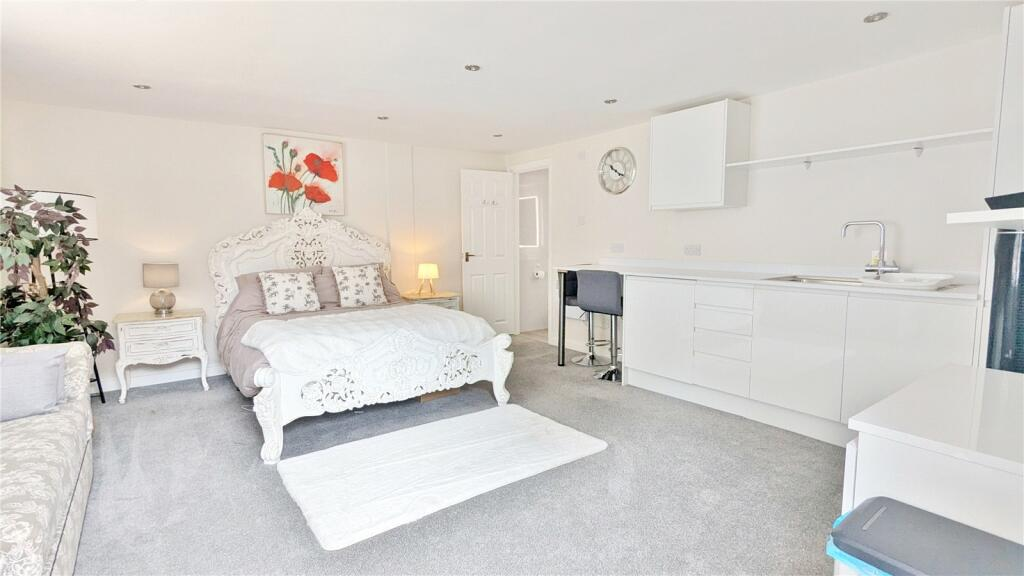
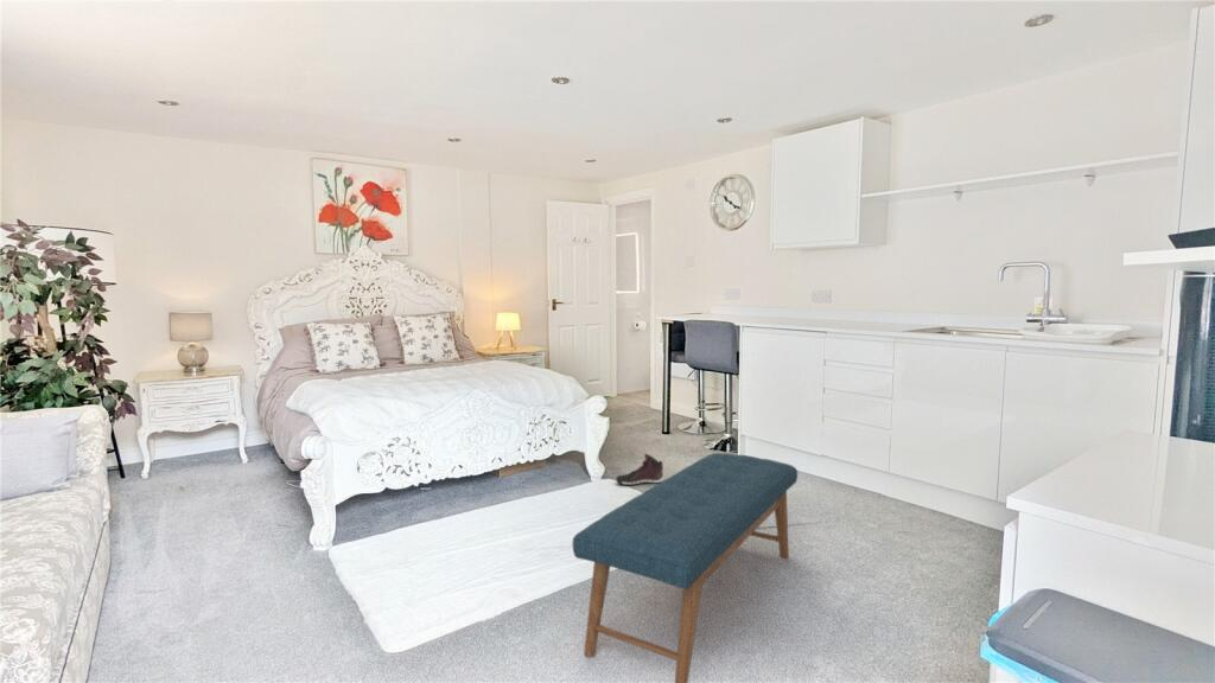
+ bench (701, 542)
+ sneaker (640, 467)
